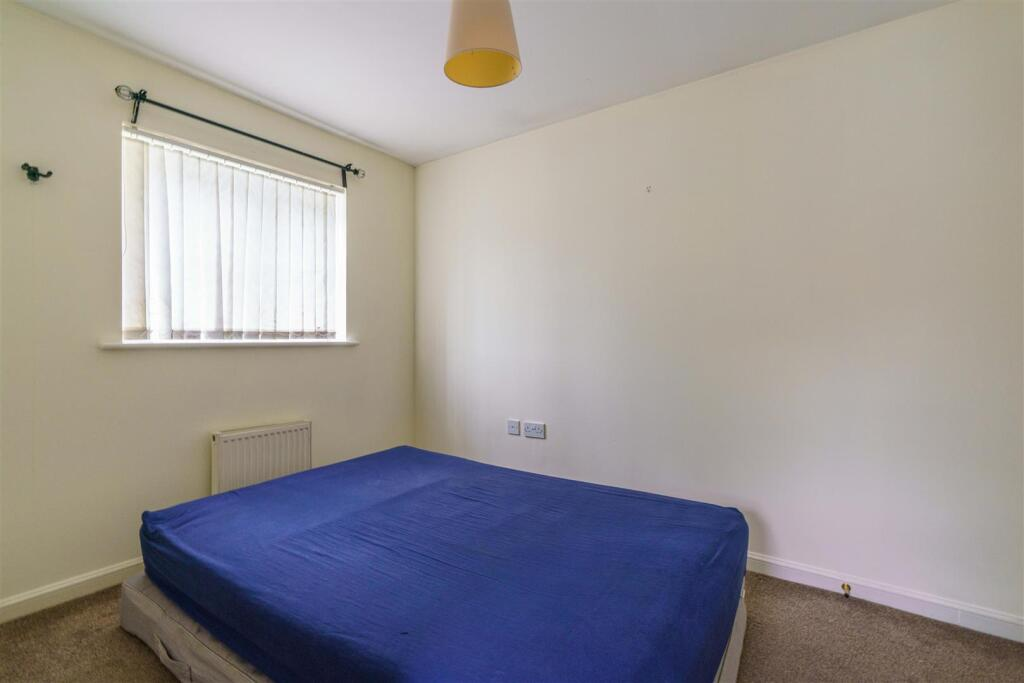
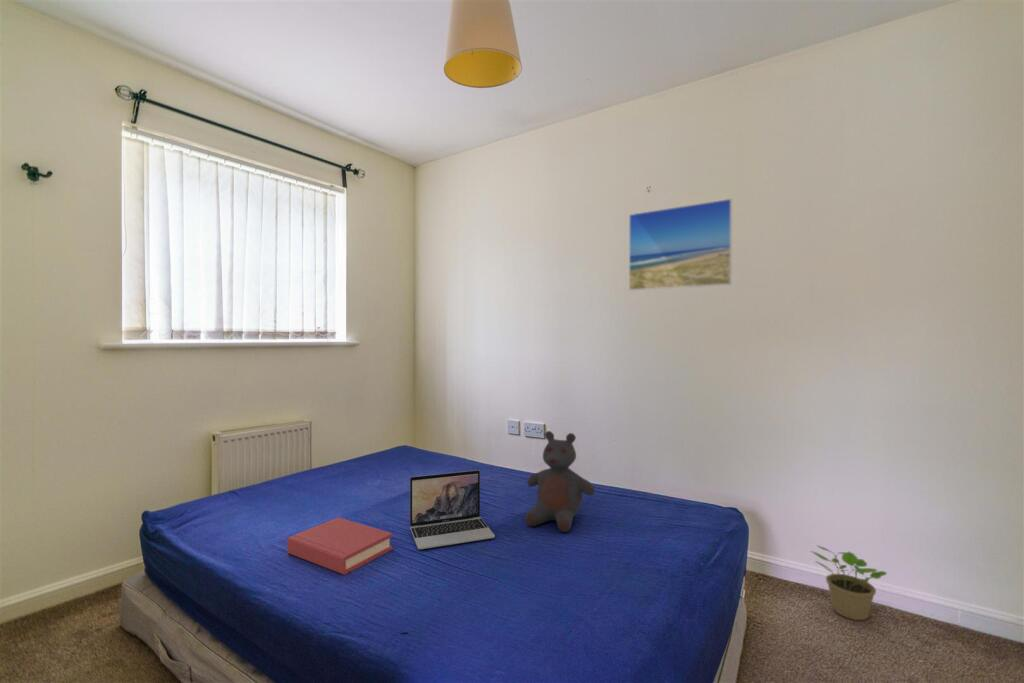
+ potted plant (846, 576)
+ laptop (451, 507)
+ teddy bear (555, 477)
+ hardback book (340, 543)
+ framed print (677, 247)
